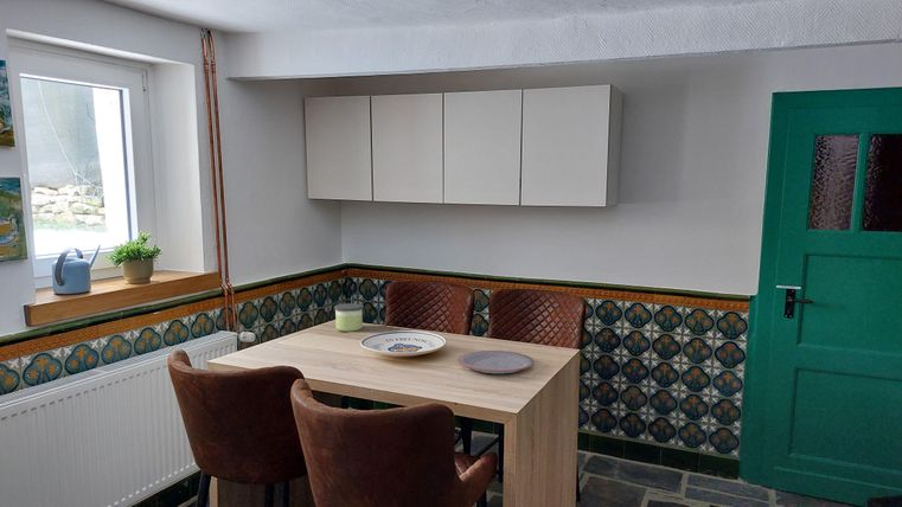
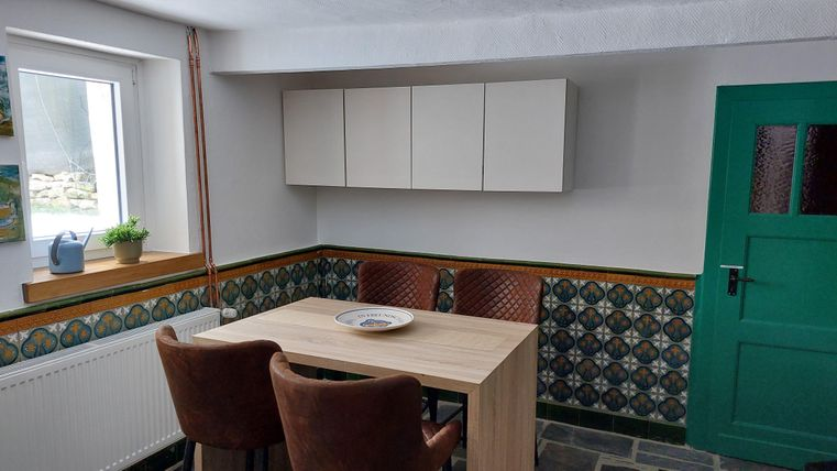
- plate (495, 362)
- candle (348, 317)
